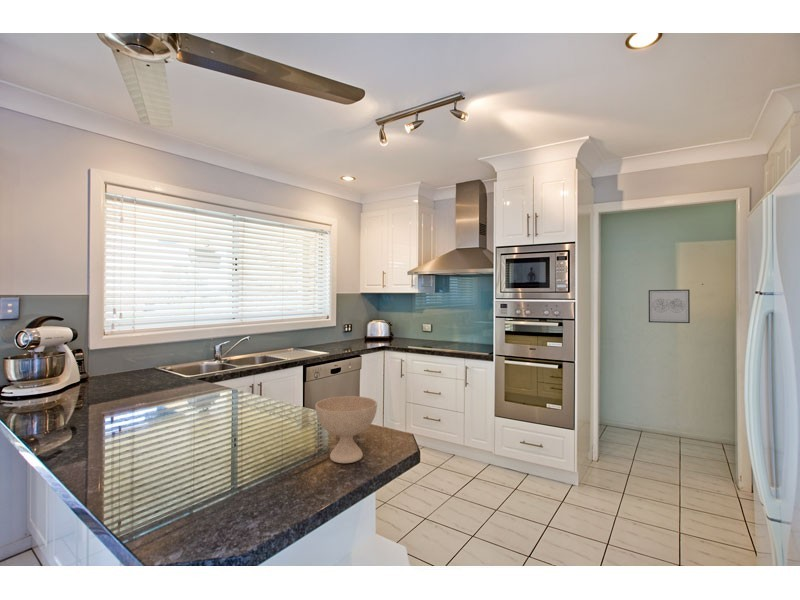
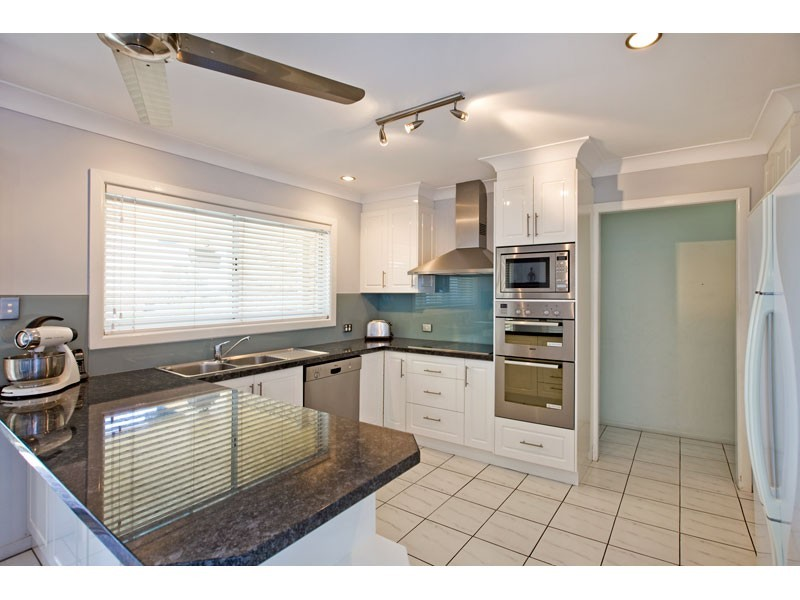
- bowl (346, 430)
- wall art (668, 306)
